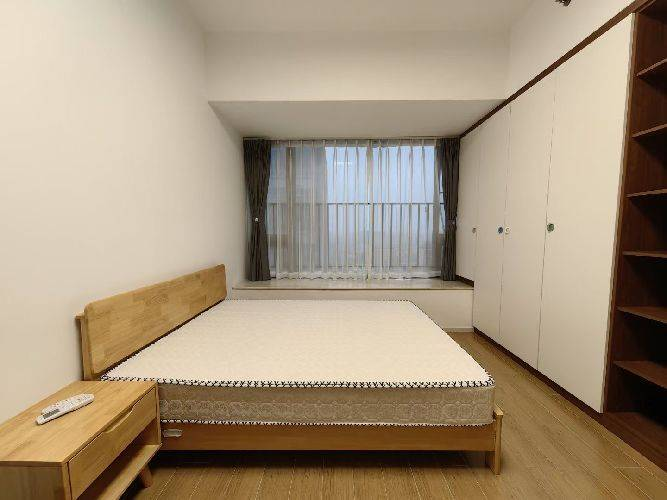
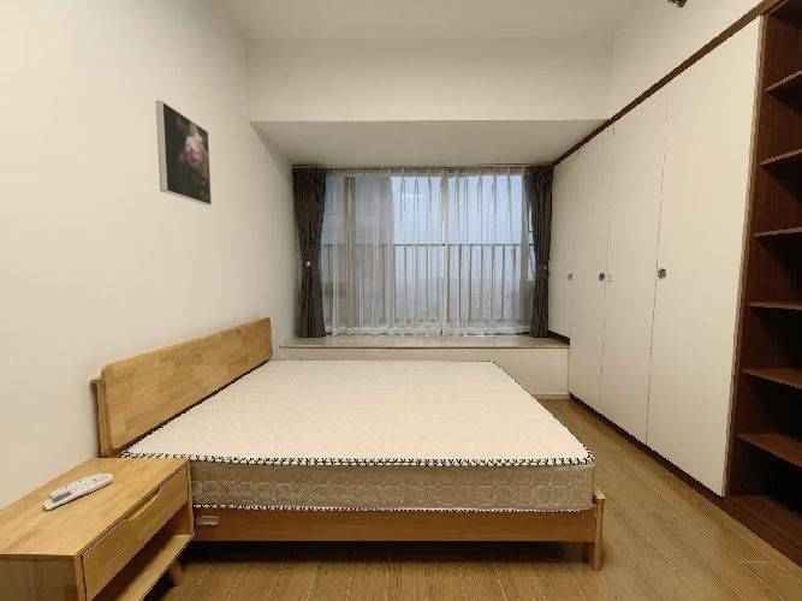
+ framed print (186, 159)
